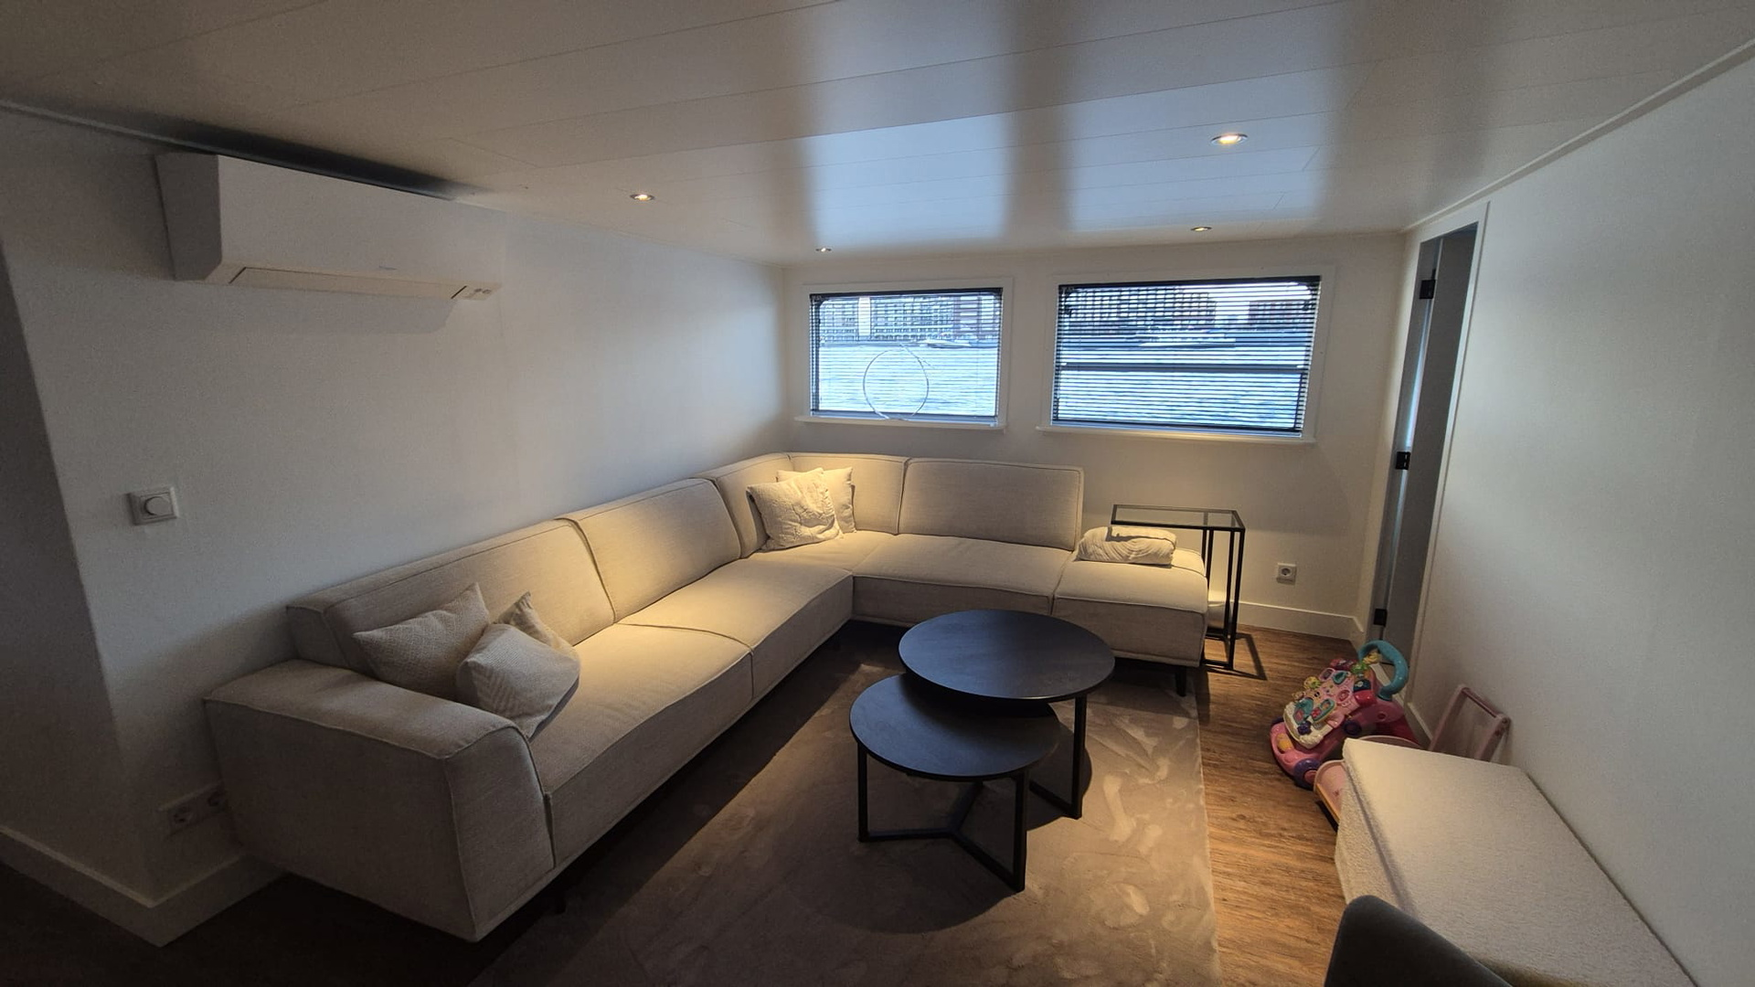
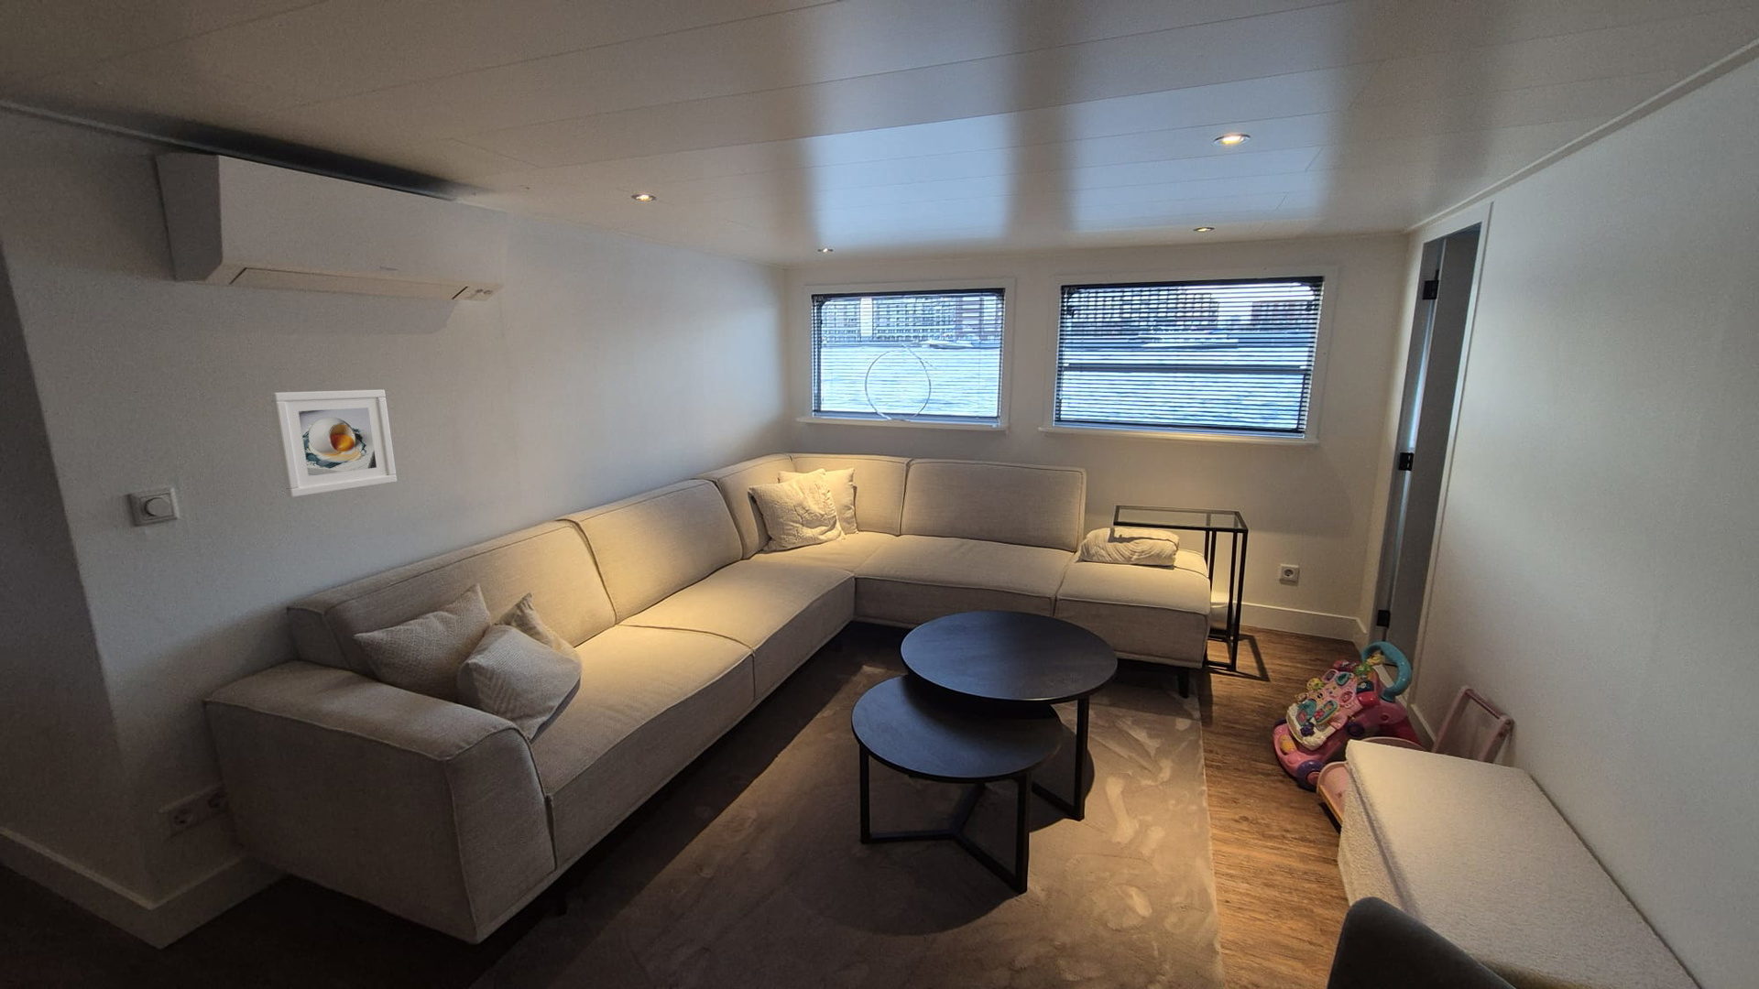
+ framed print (338, 441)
